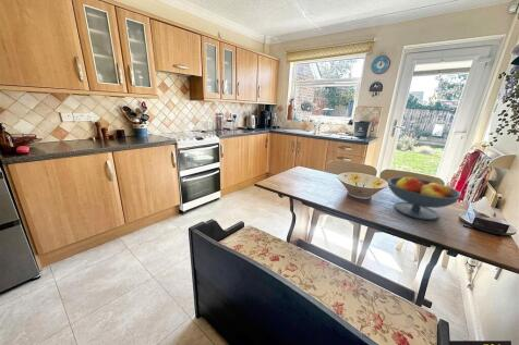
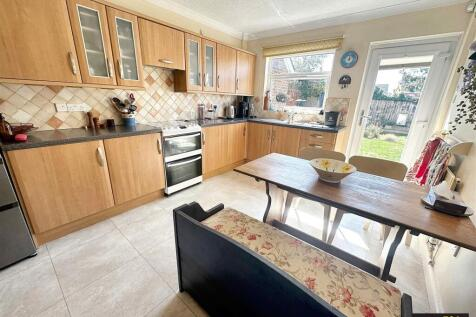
- fruit bowl (419, 194)
